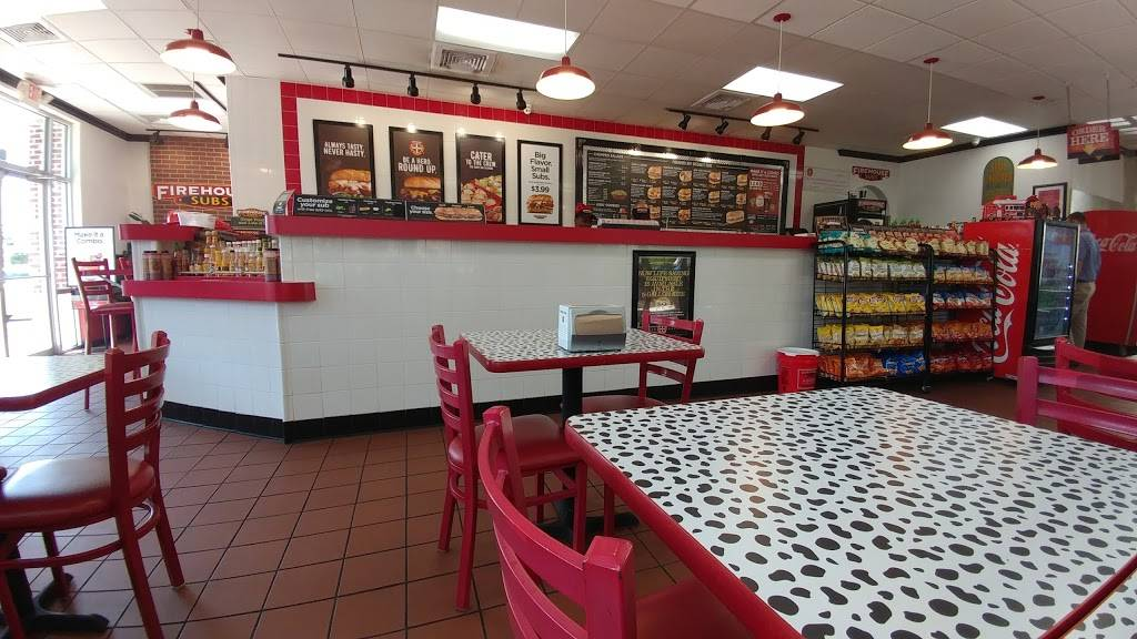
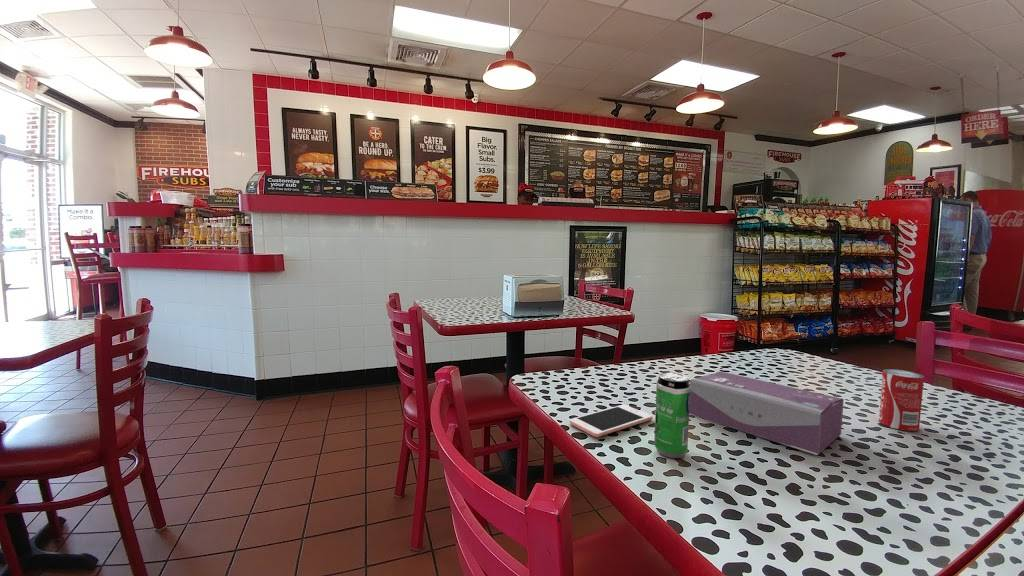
+ beverage can (900, 399)
+ cell phone (611, 419)
+ beverage can (672, 414)
+ tissue box (761, 405)
